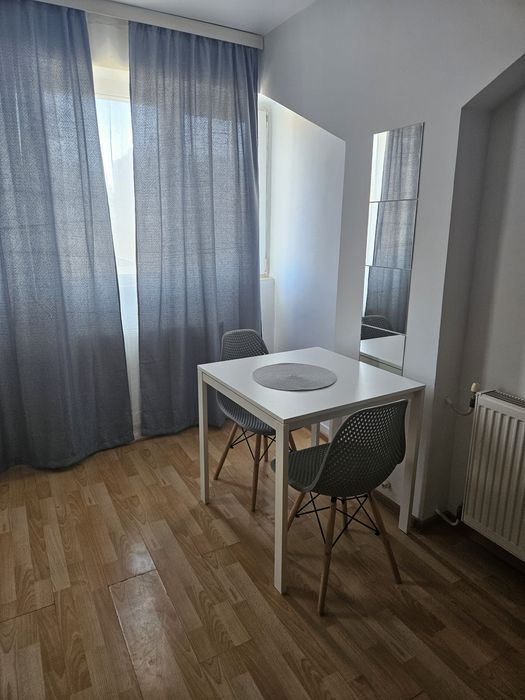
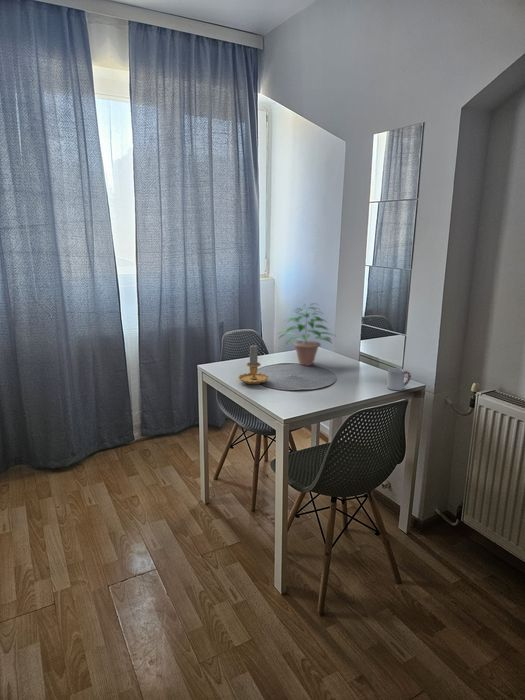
+ potted plant (307, 334)
+ candle (255, 363)
+ cup (399, 378)
